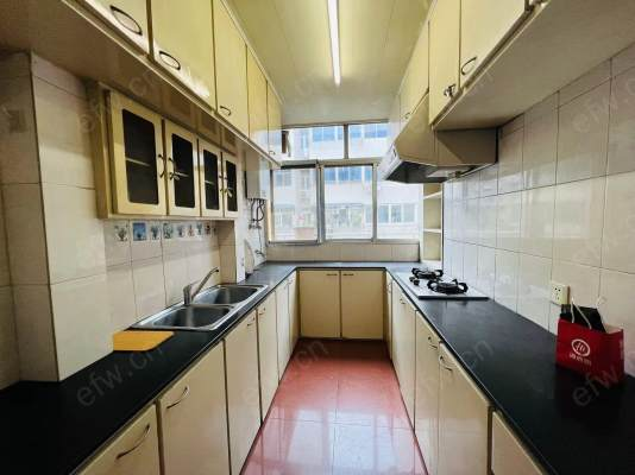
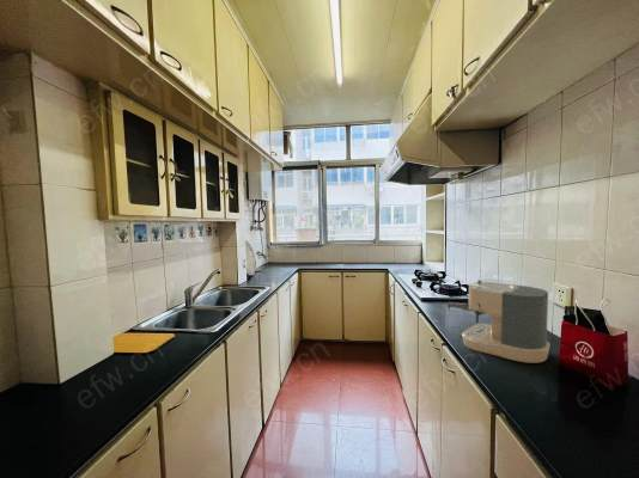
+ coffee maker (492, 313)
